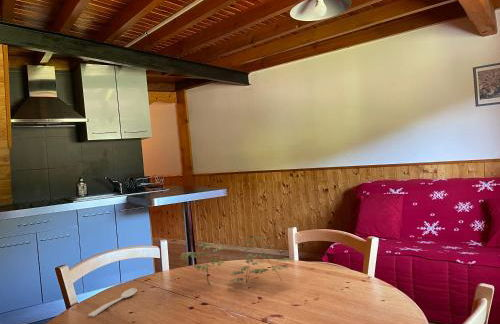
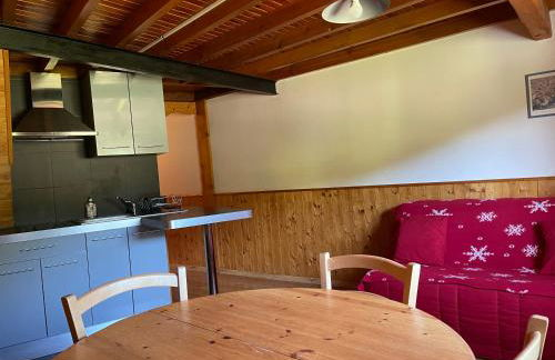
- plant (240, 268)
- spoon (115, 300)
